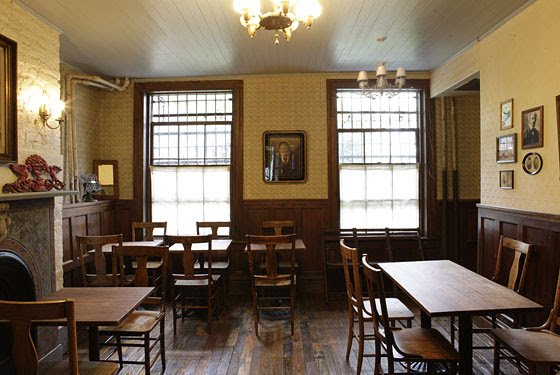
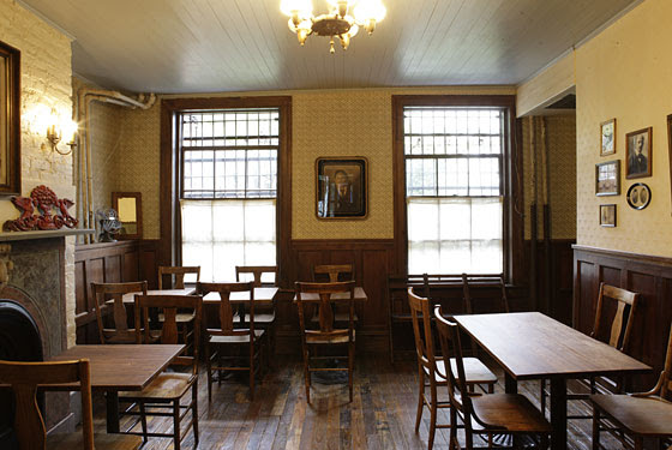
- chandelier (381, 66)
